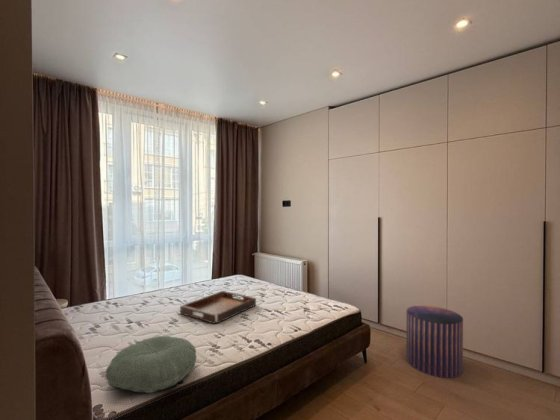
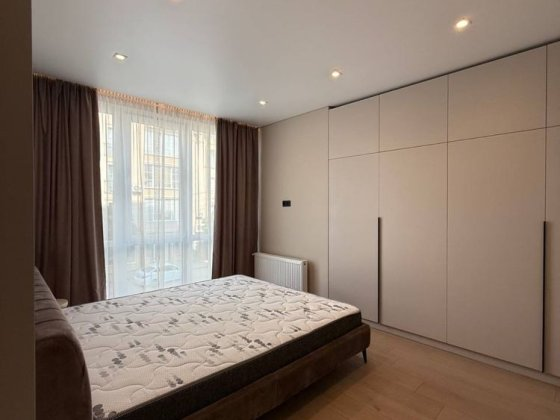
- pouf (433, 338)
- pillow (155, 360)
- serving tray (219, 305)
